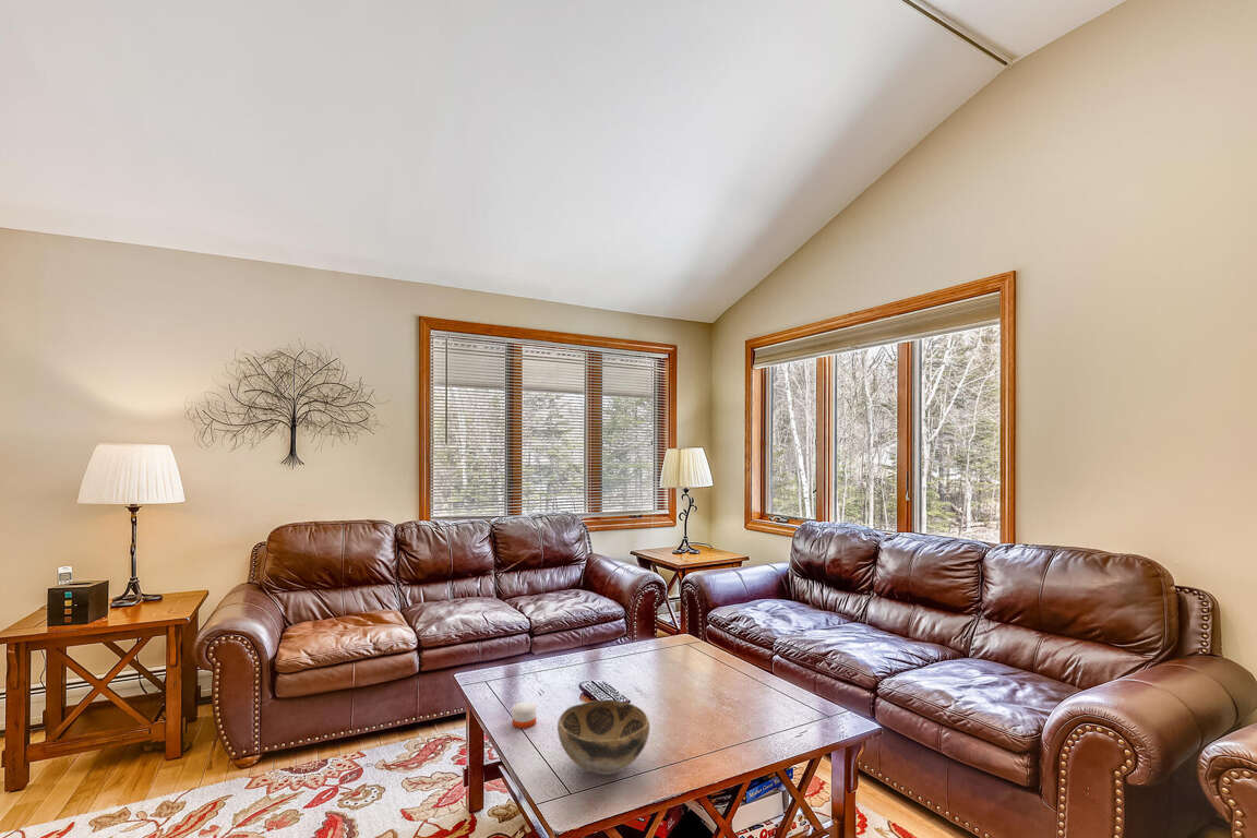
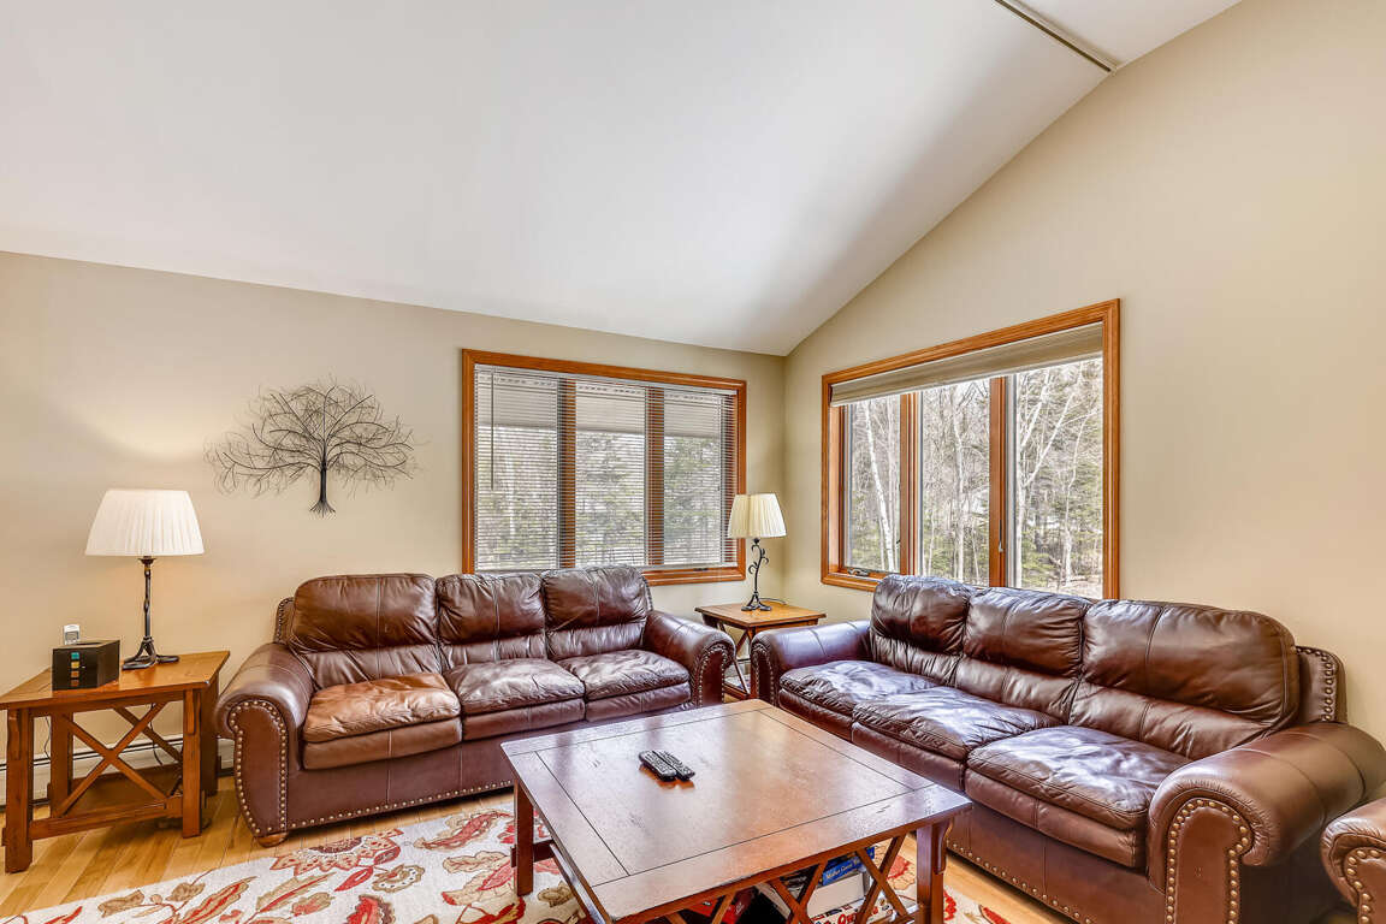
- decorative bowl (603, 741)
- candle (524, 706)
